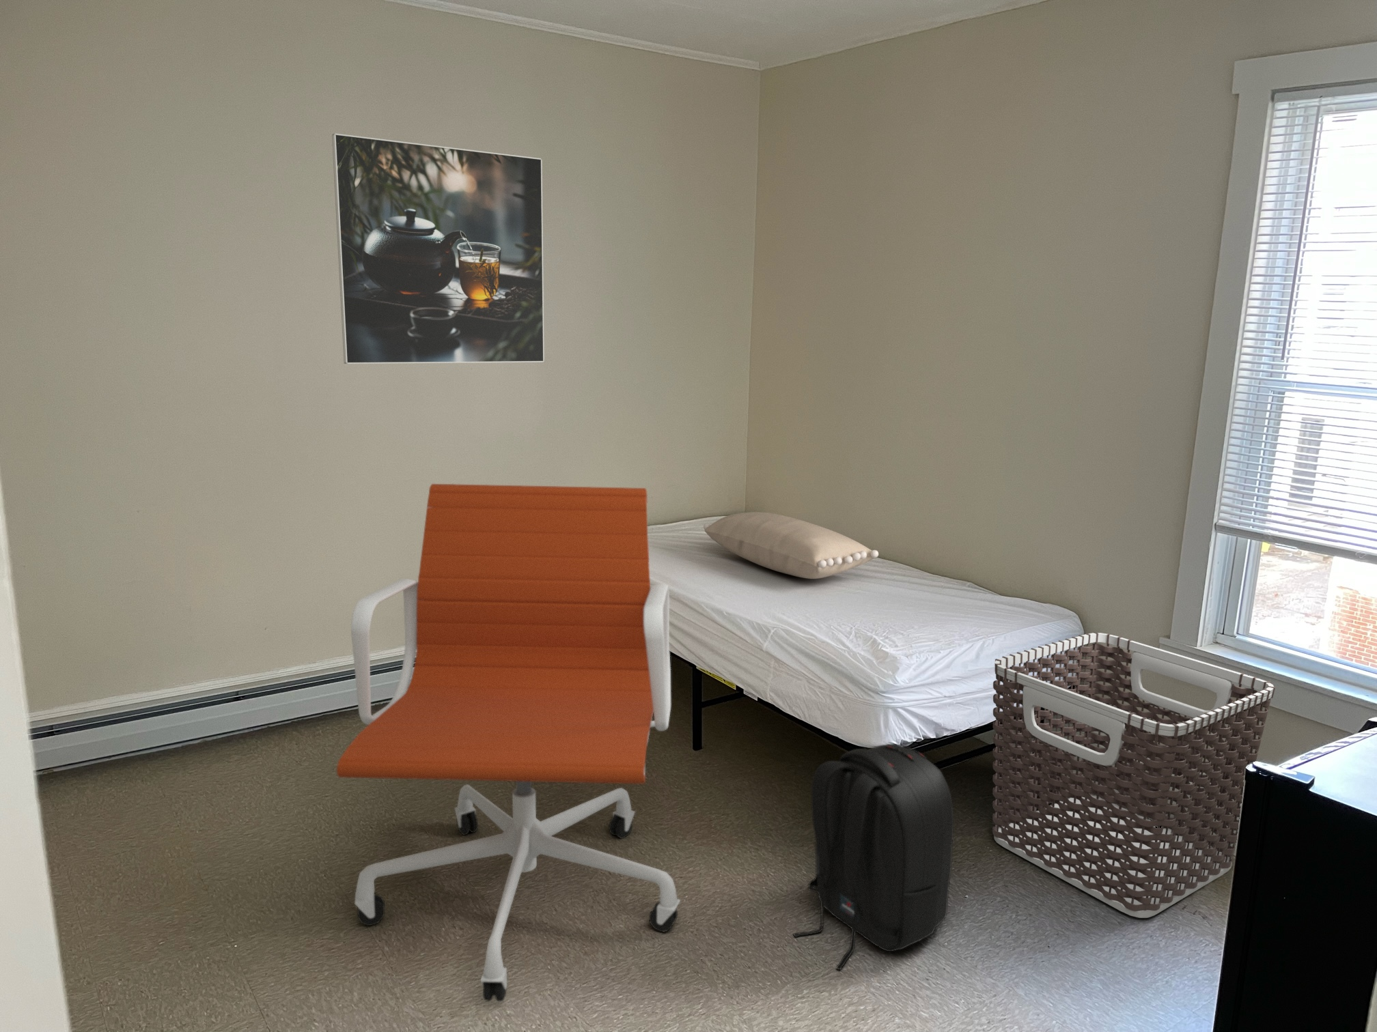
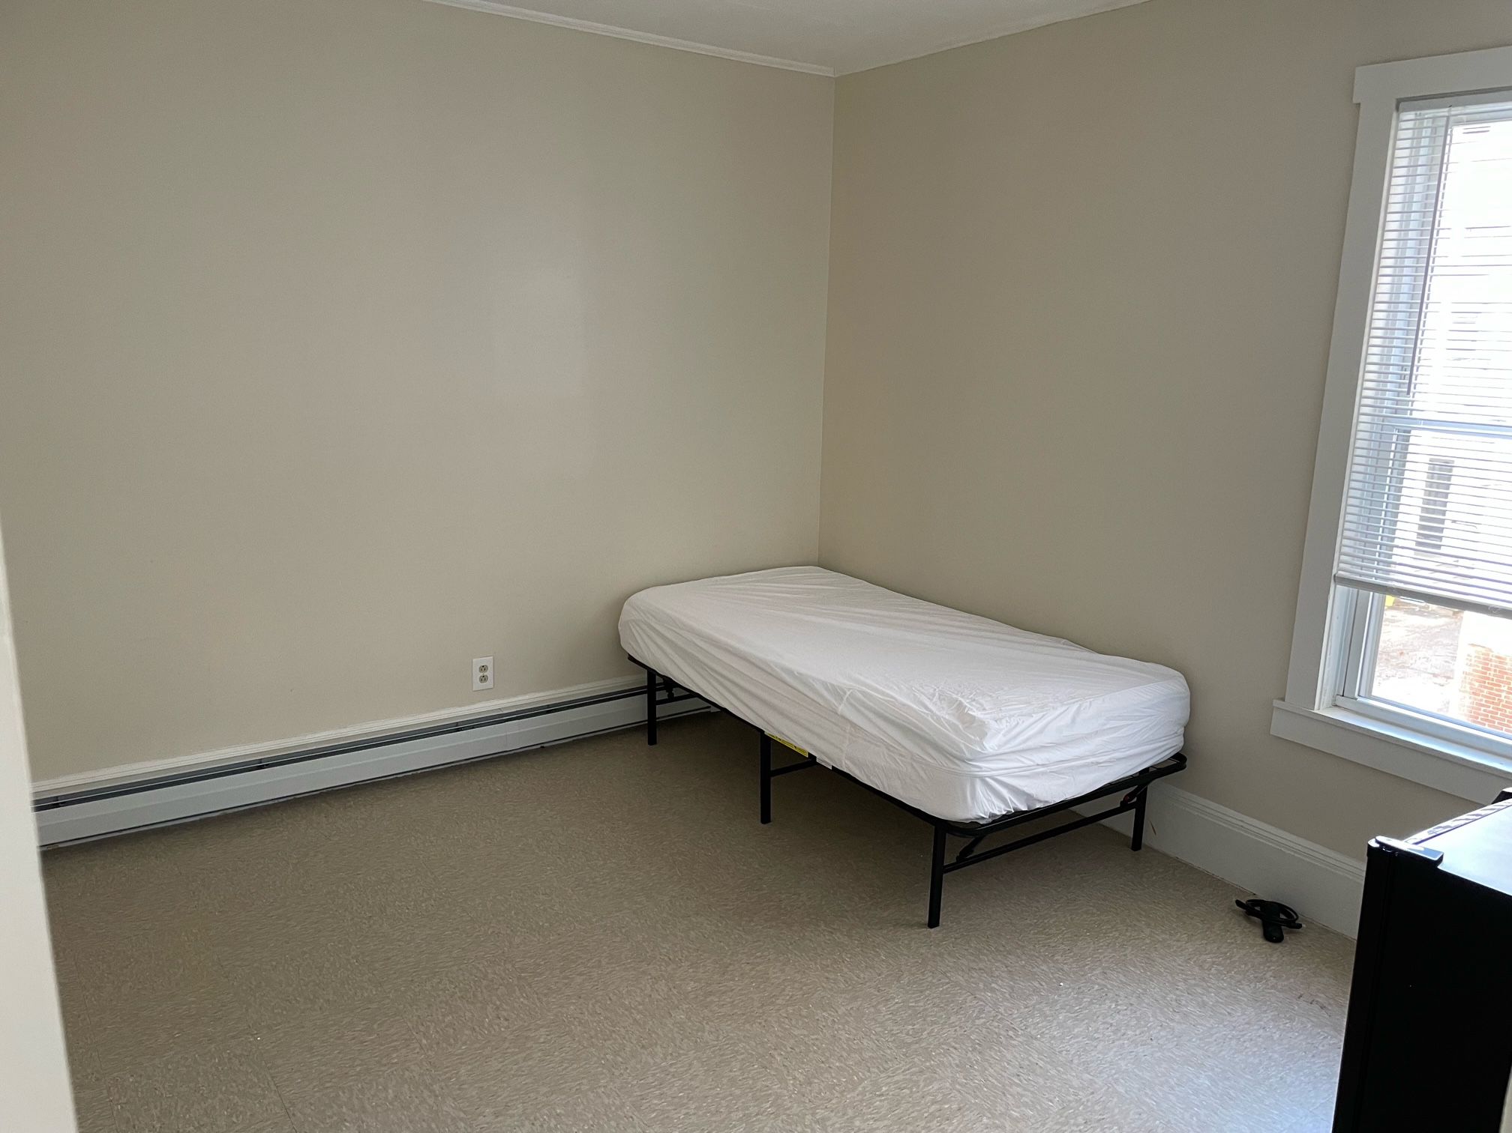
- clothes hamper (1120, 764)
- office chair (519, 714)
- pillow (787, 543)
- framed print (446, 257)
- backpack (874, 839)
